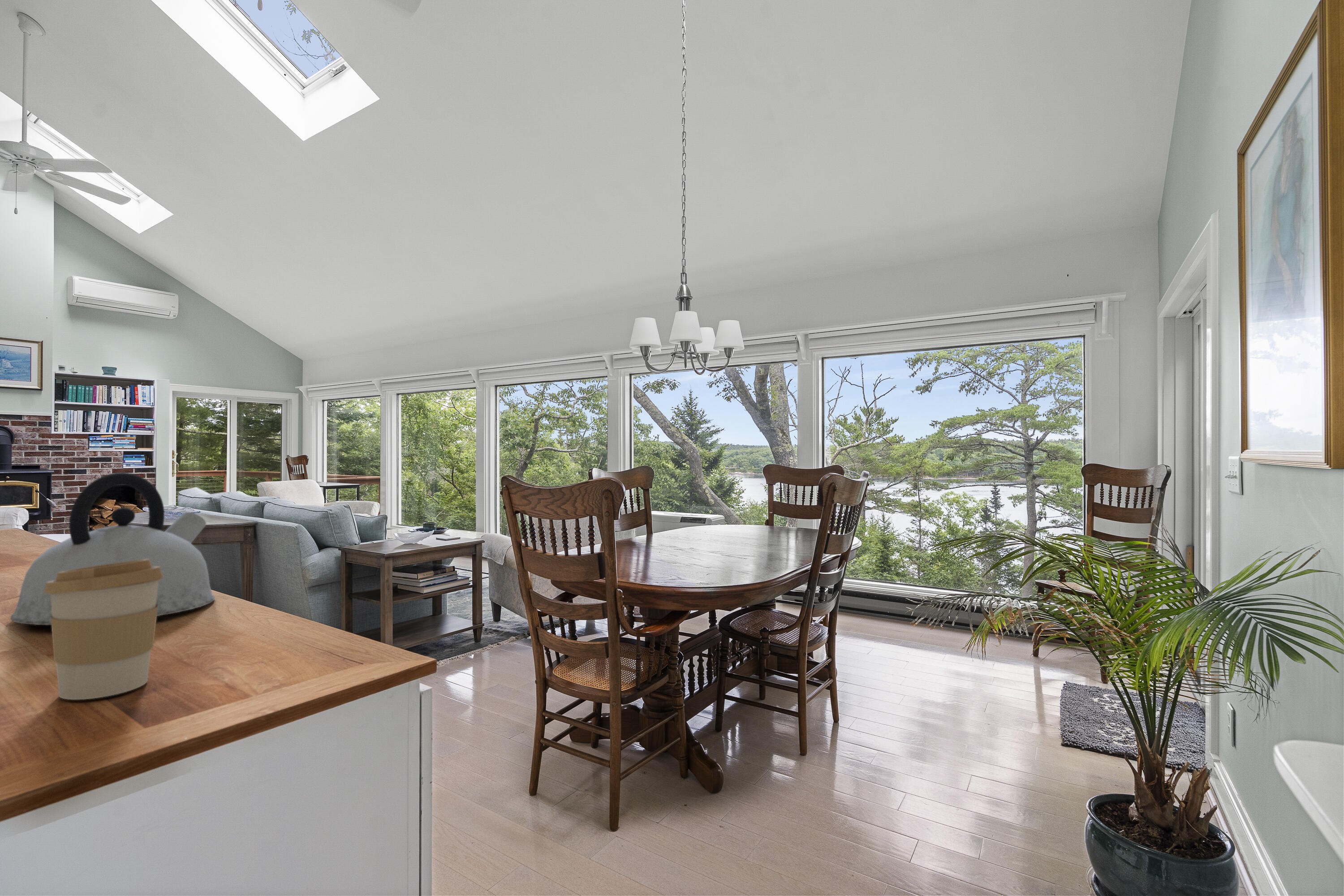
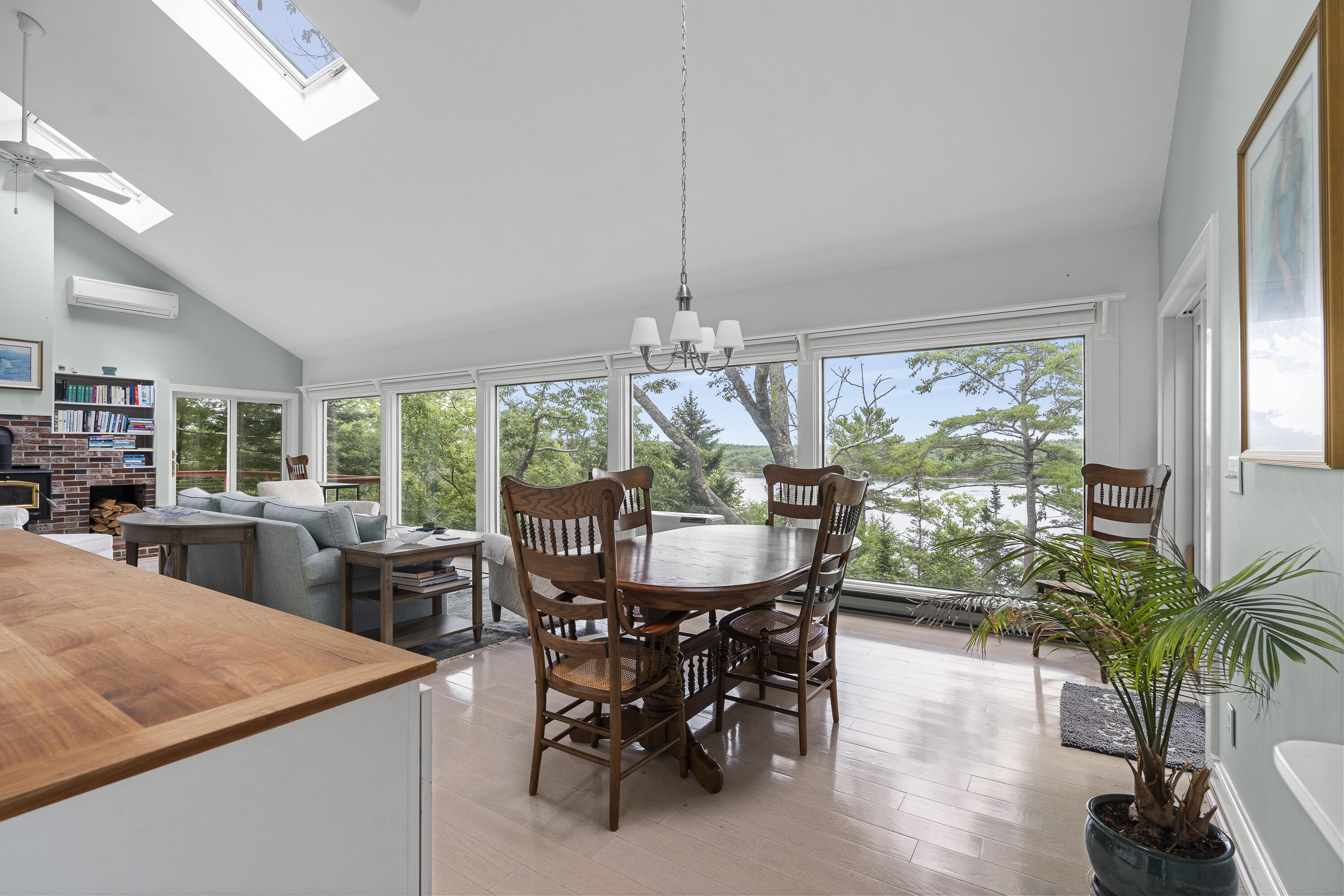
- coffee cup (105, 624)
- kettle (129, 539)
